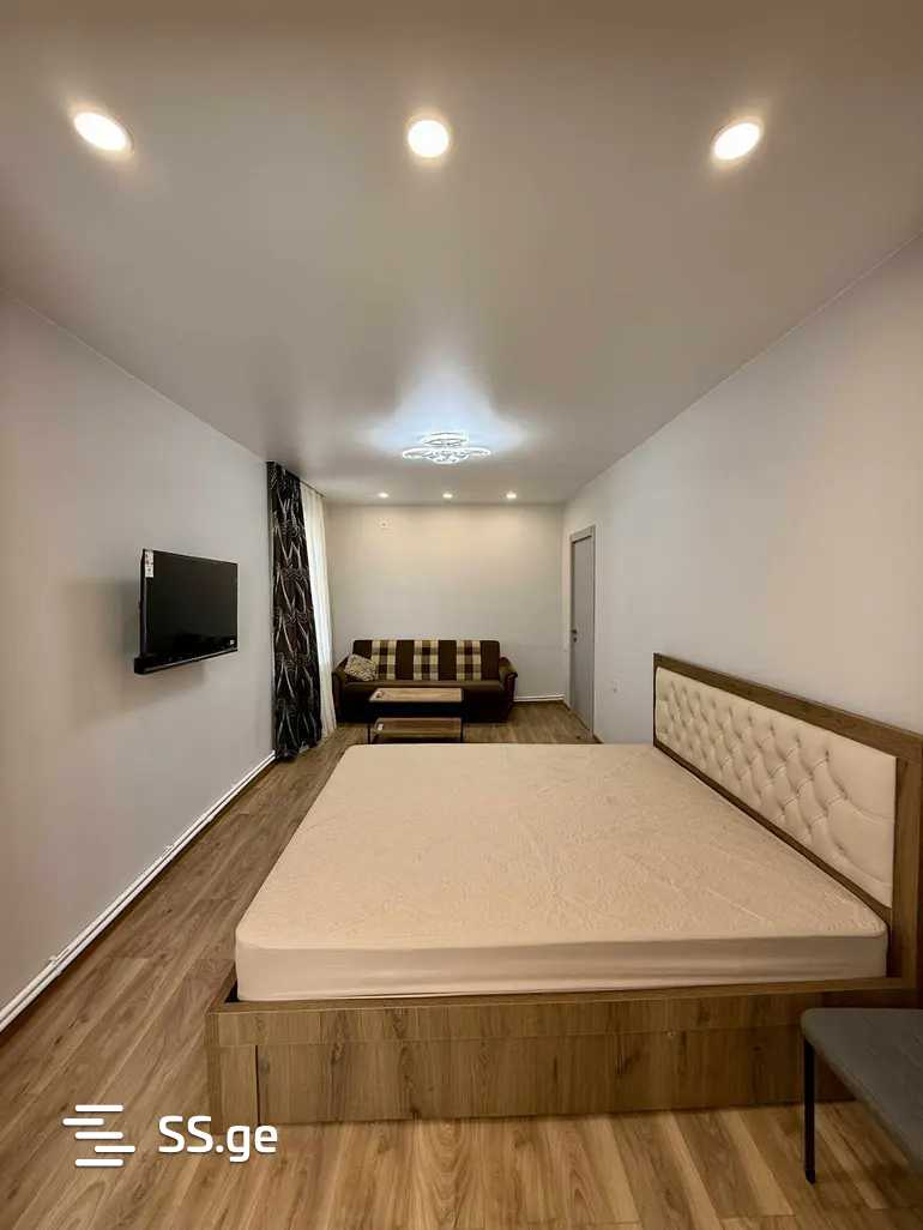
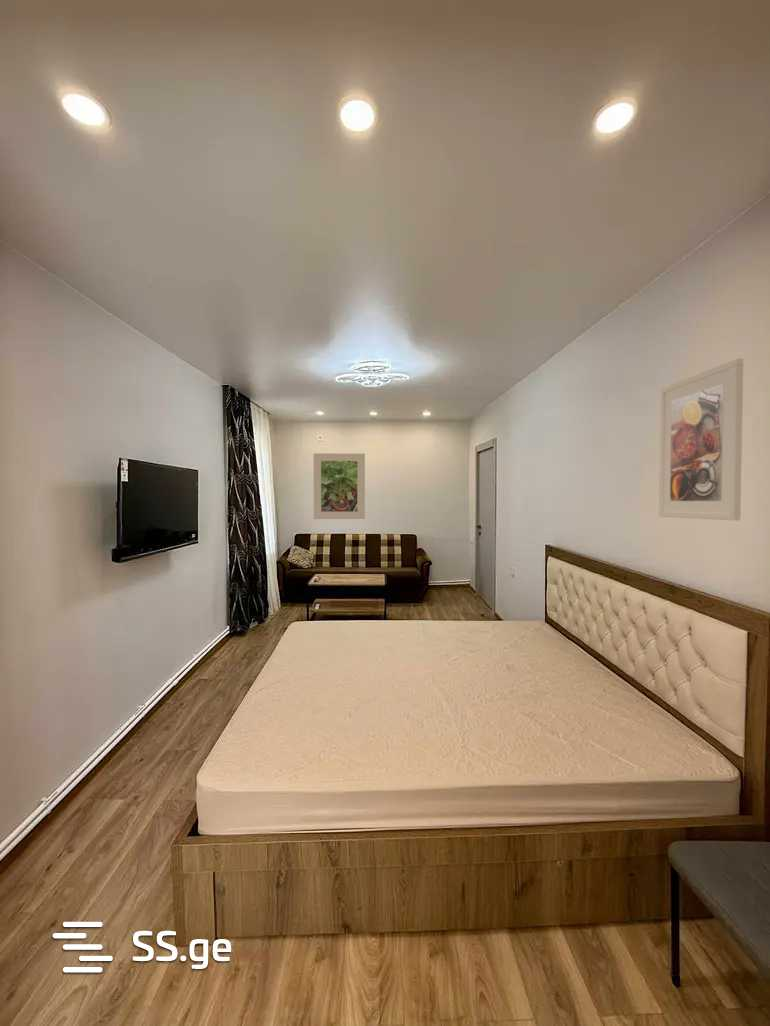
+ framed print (339, 486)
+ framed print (695, 447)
